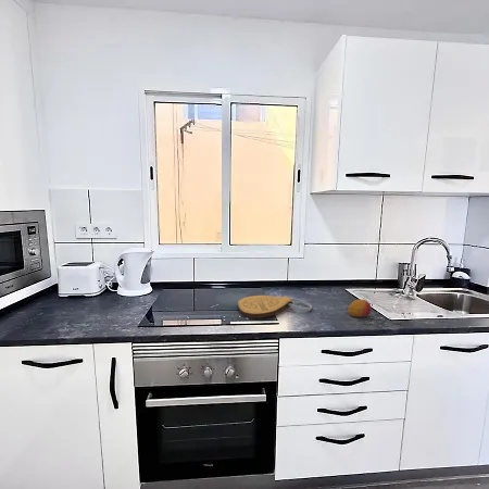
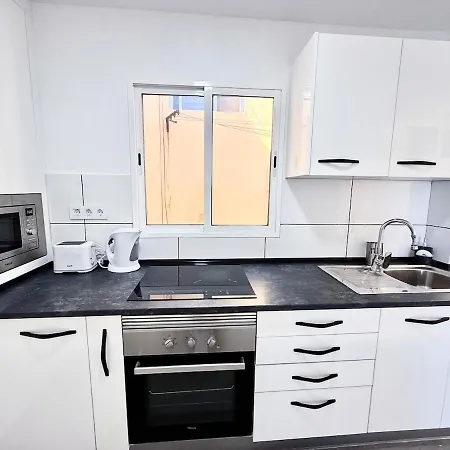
- key chain (275, 303)
- fruit (360, 308)
